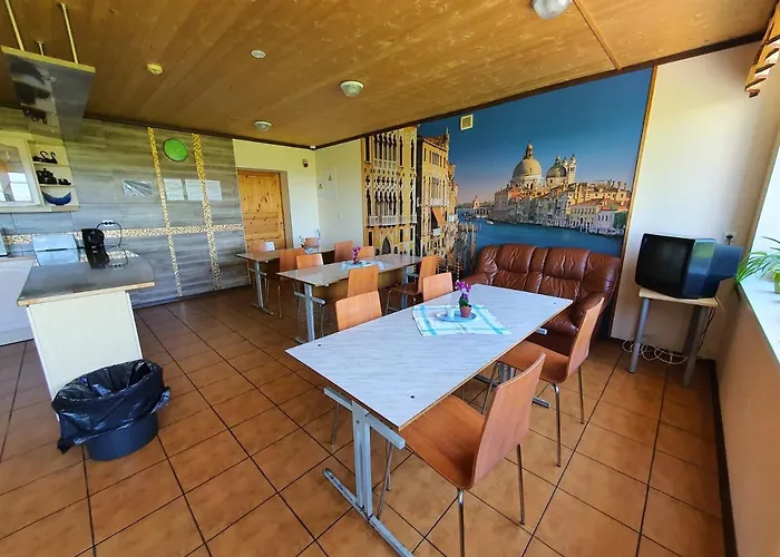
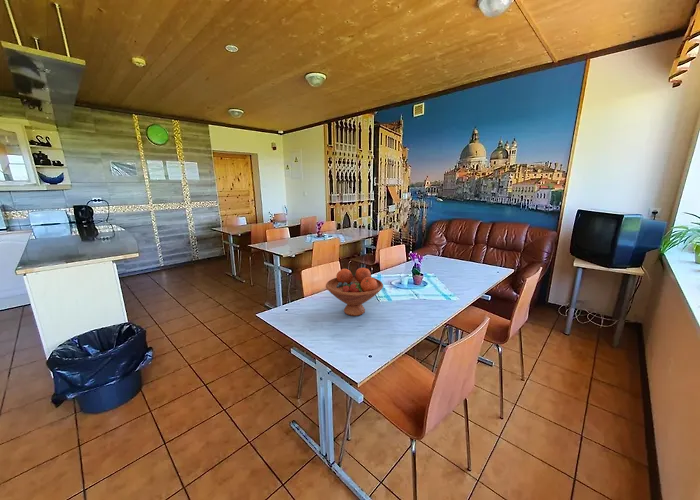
+ fruit bowl (354, 292)
